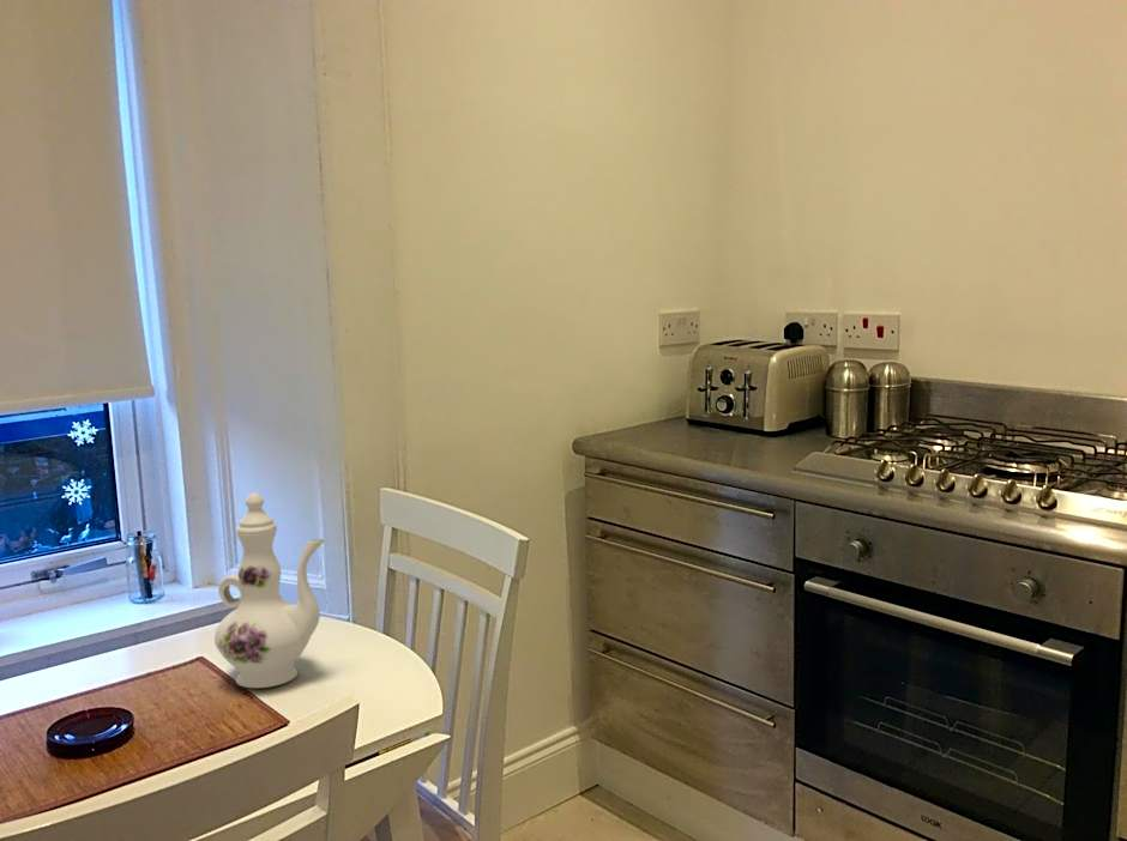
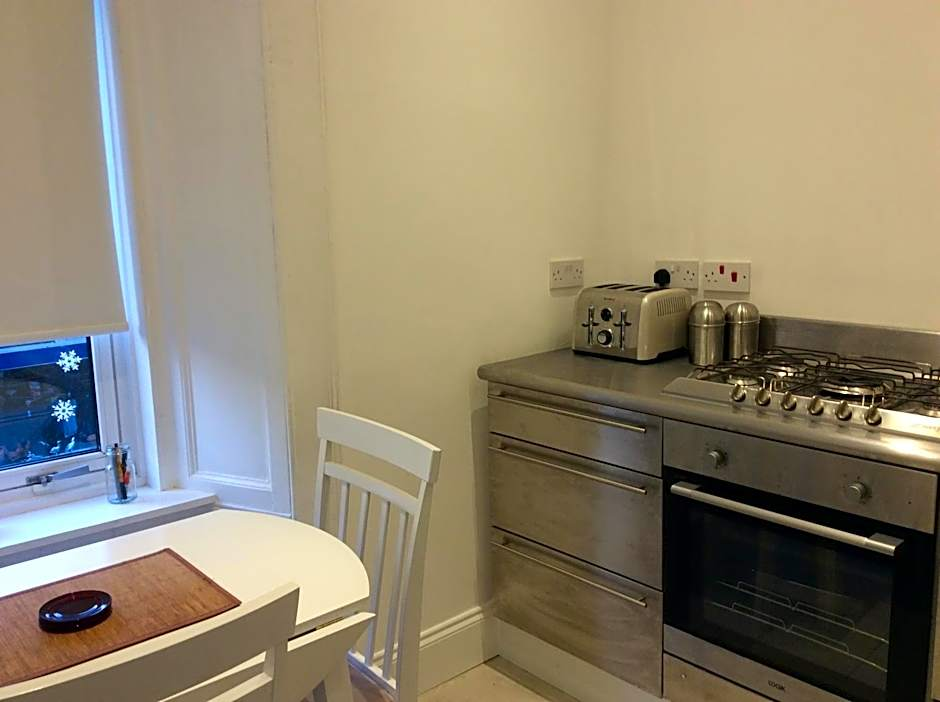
- chinaware (272, 586)
